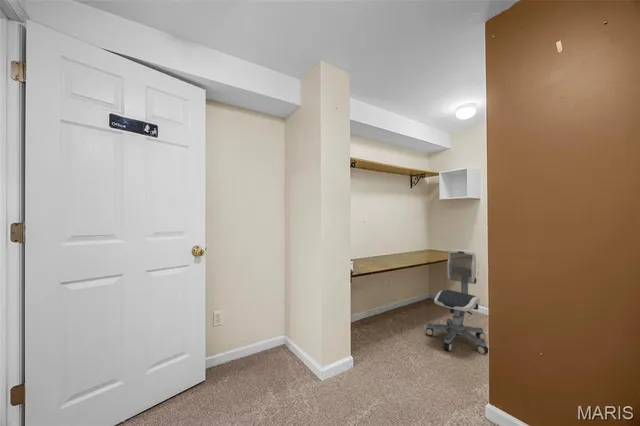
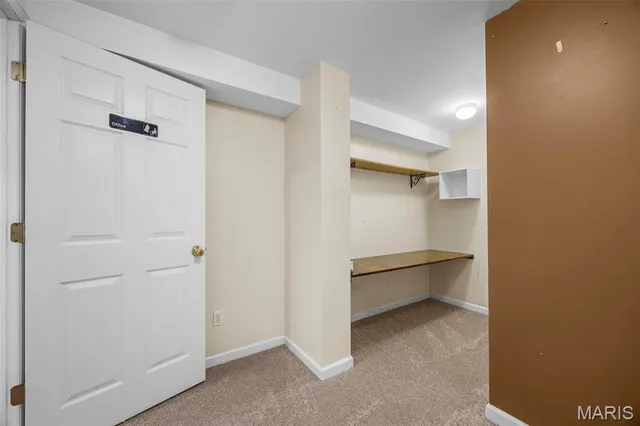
- office chair (456, 296)
